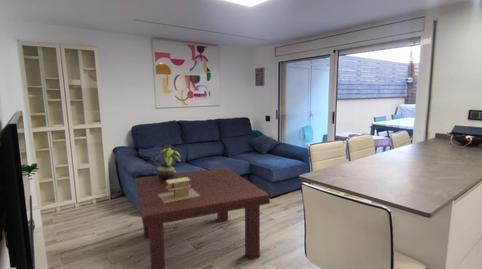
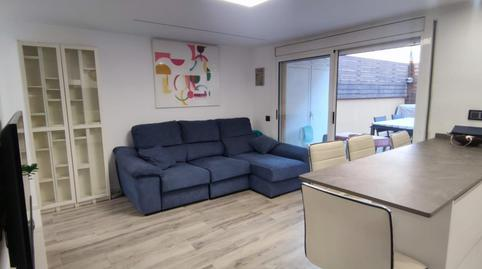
- coffee table (196, 215)
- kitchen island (178, 187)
- potted plant (167, 161)
